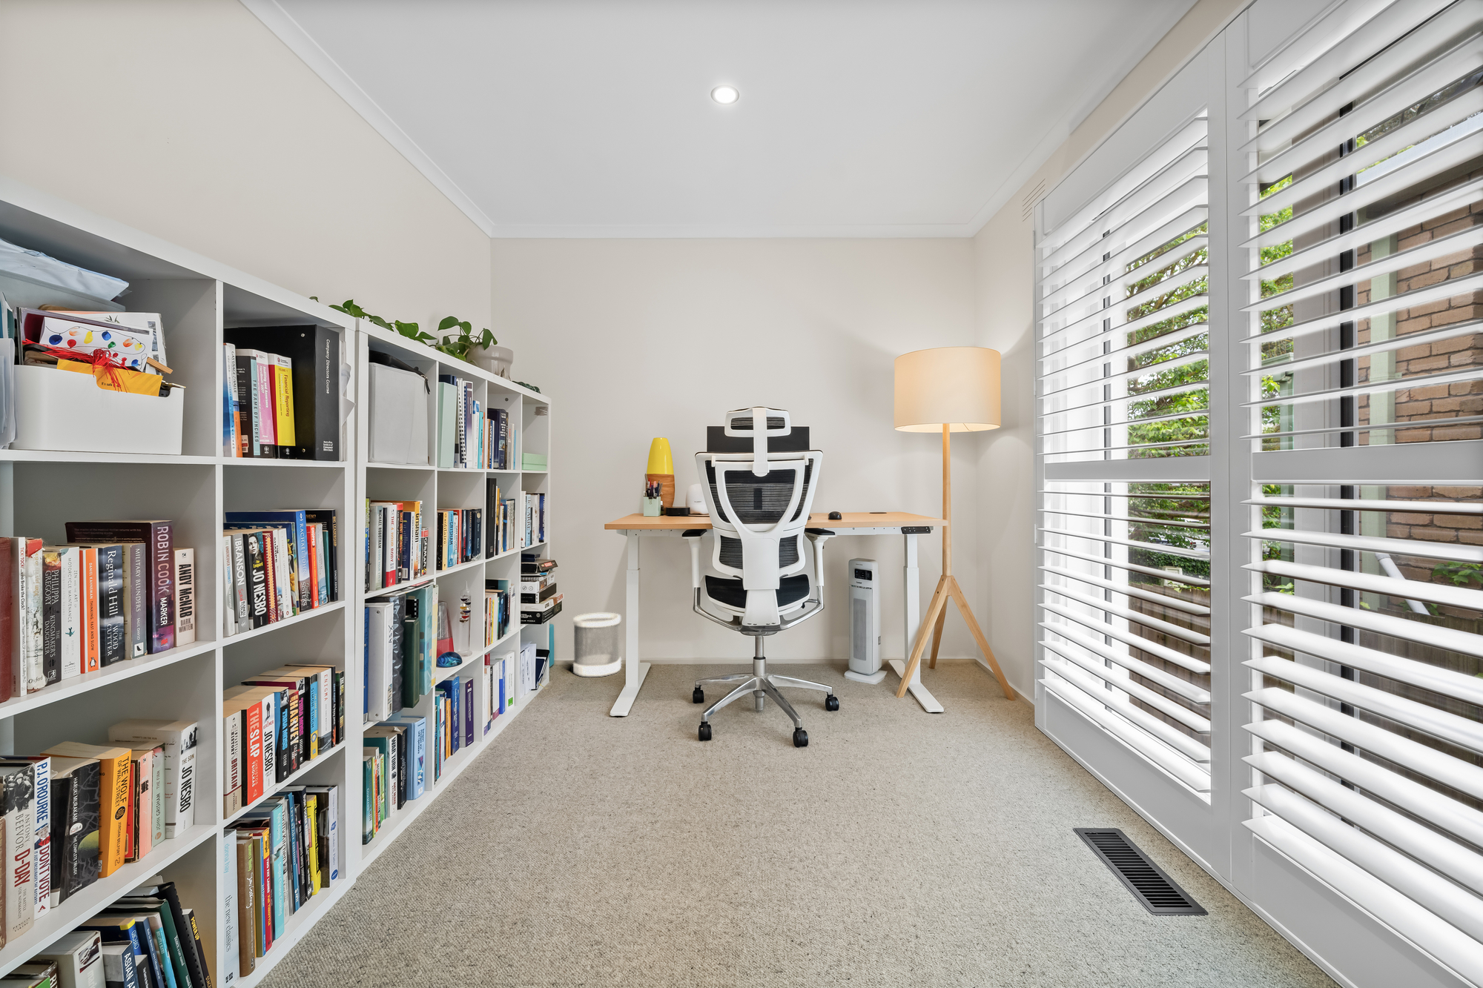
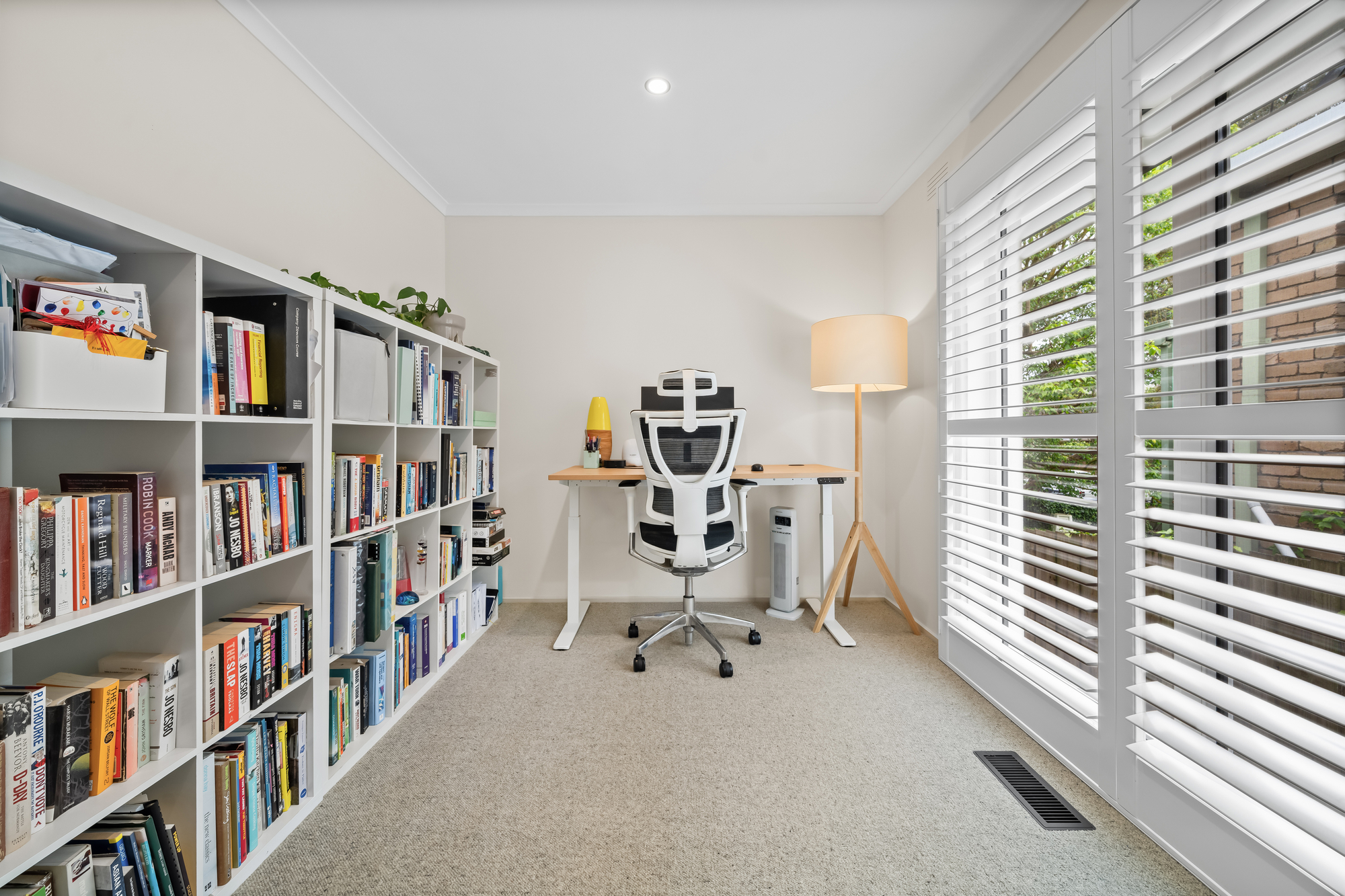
- wastebasket (597, 643)
